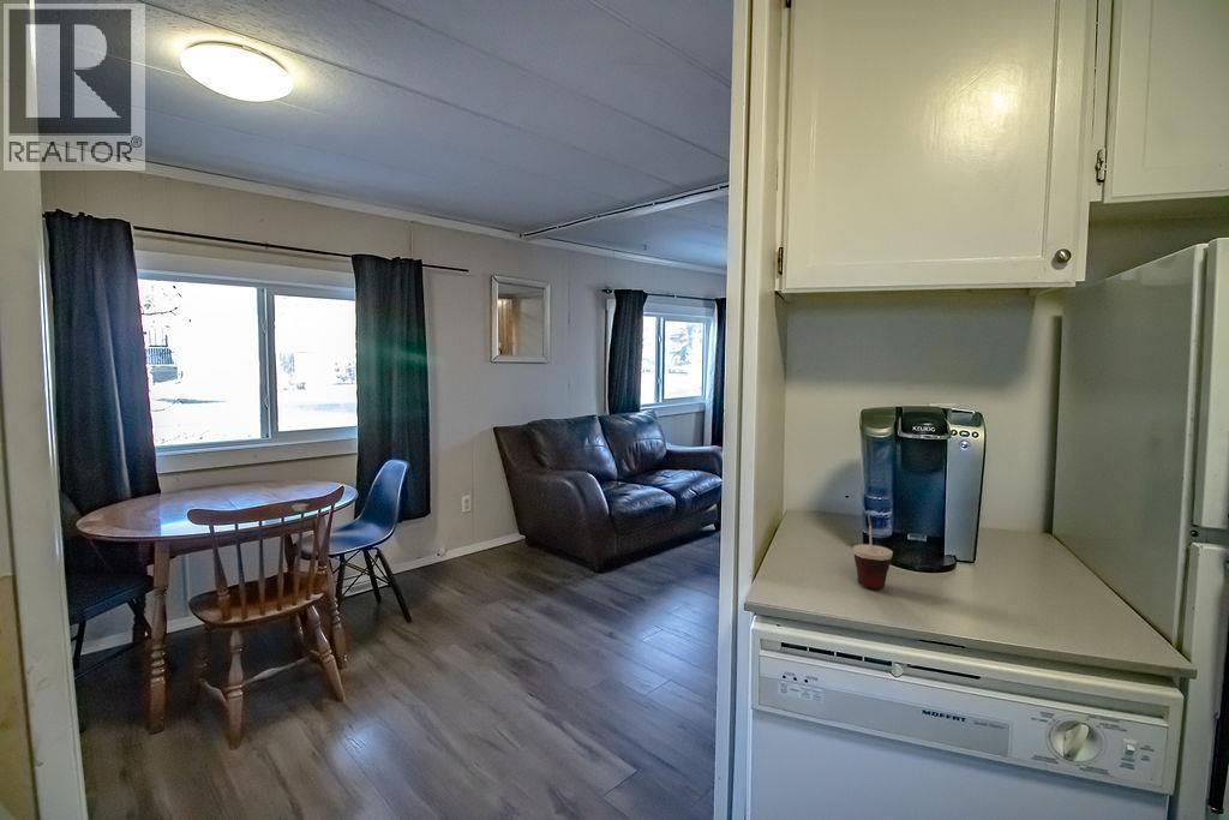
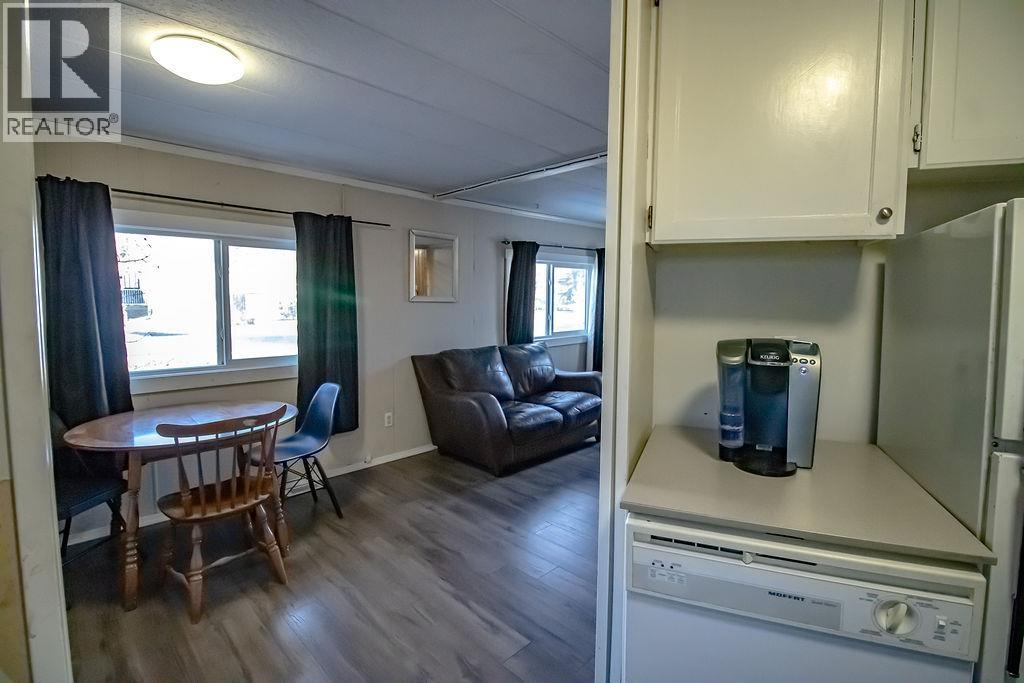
- cup (870, 550)
